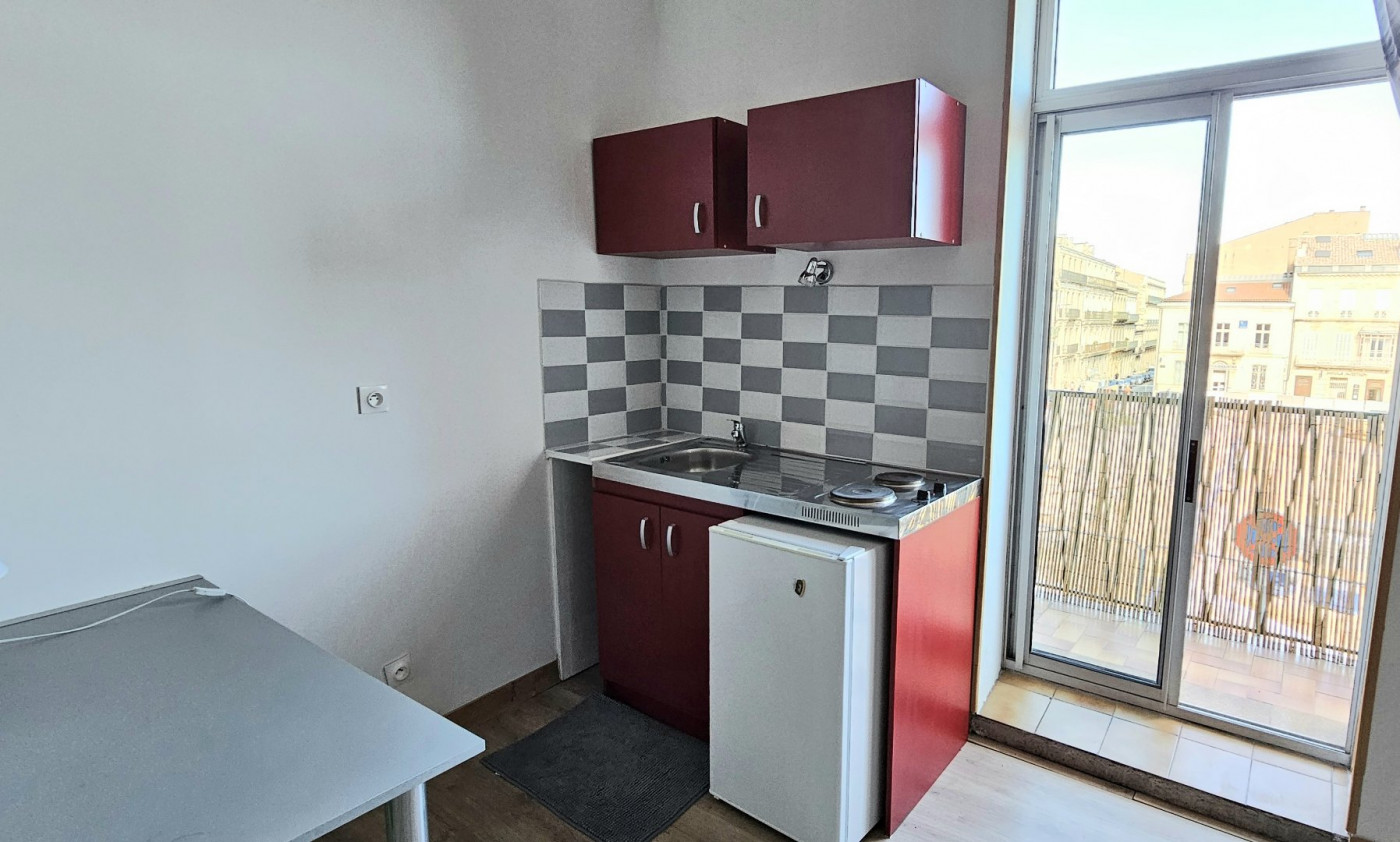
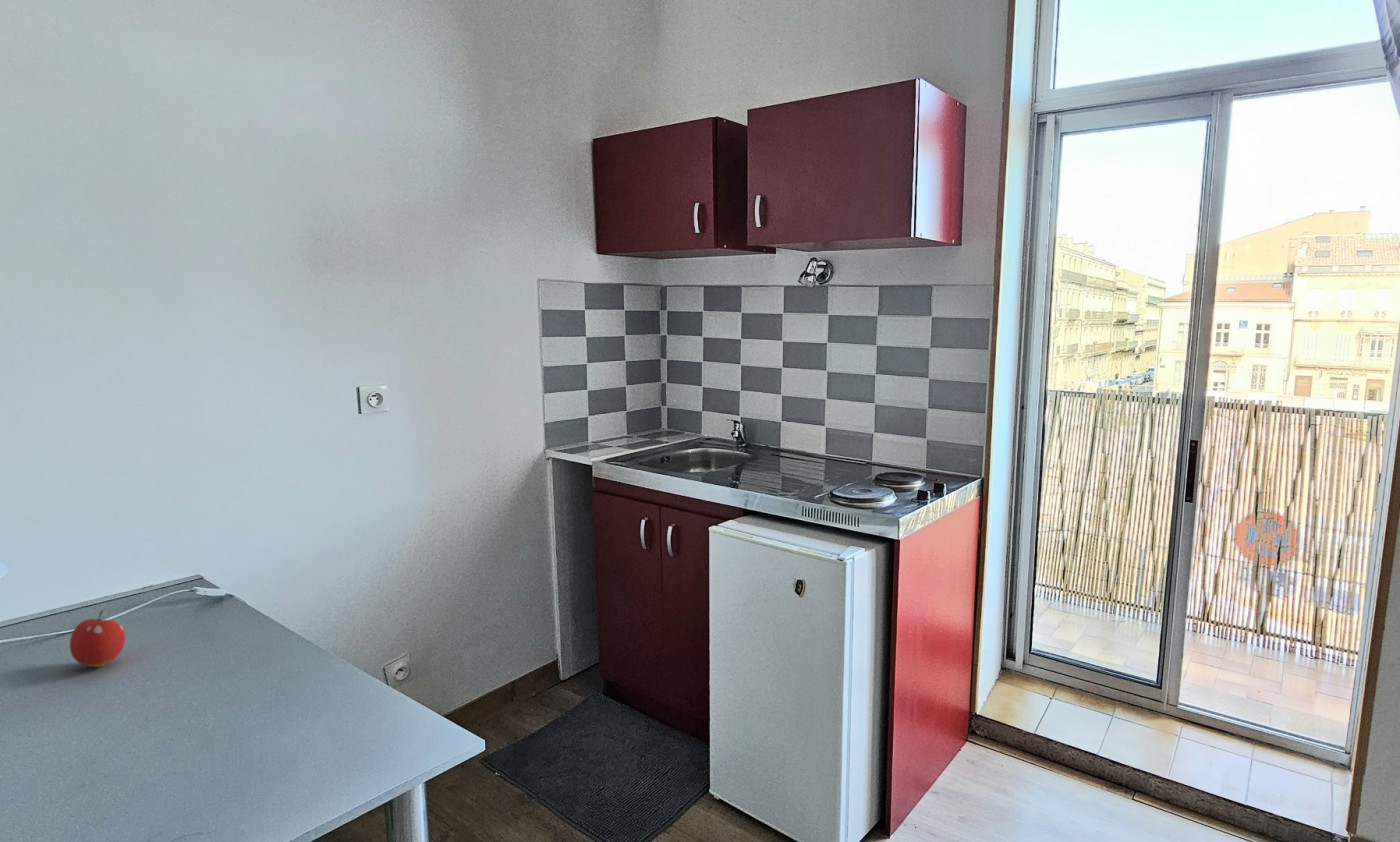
+ fruit (97, 638)
